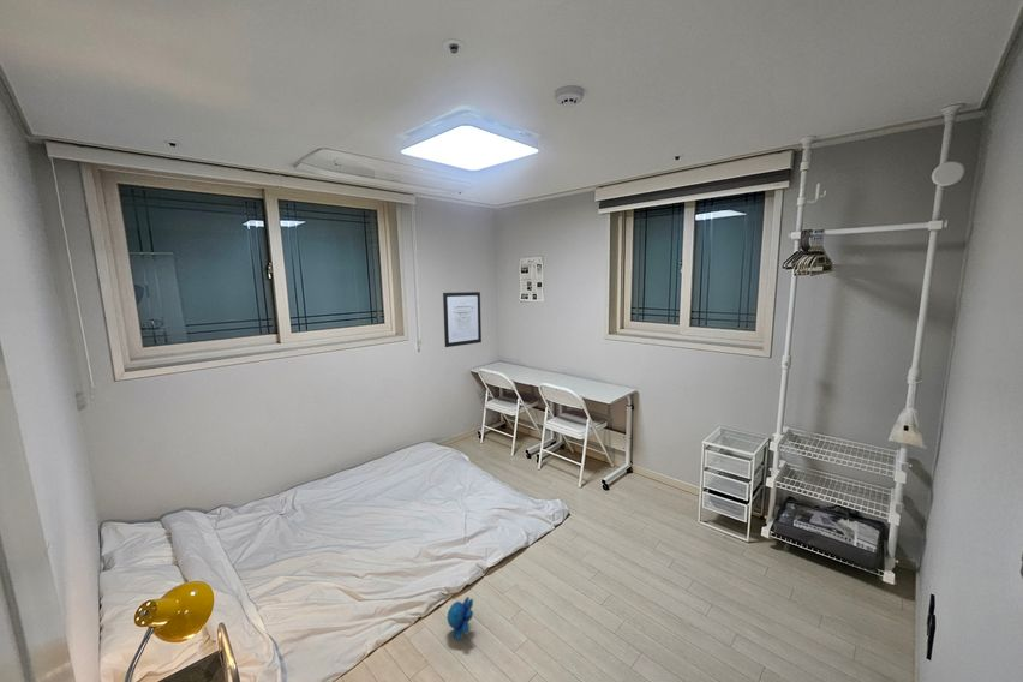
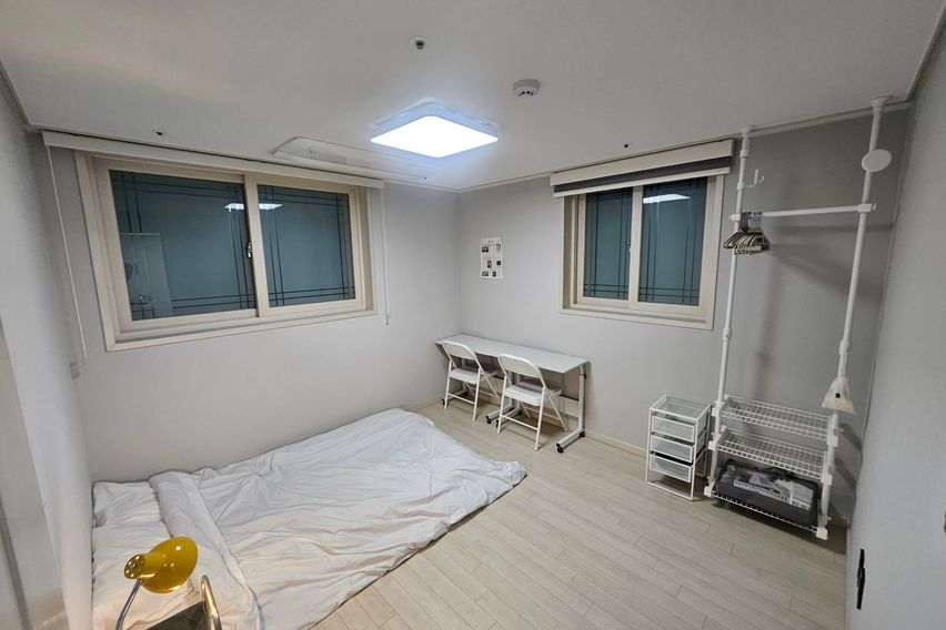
- plush toy (461, 618)
- wall art (462, 318)
